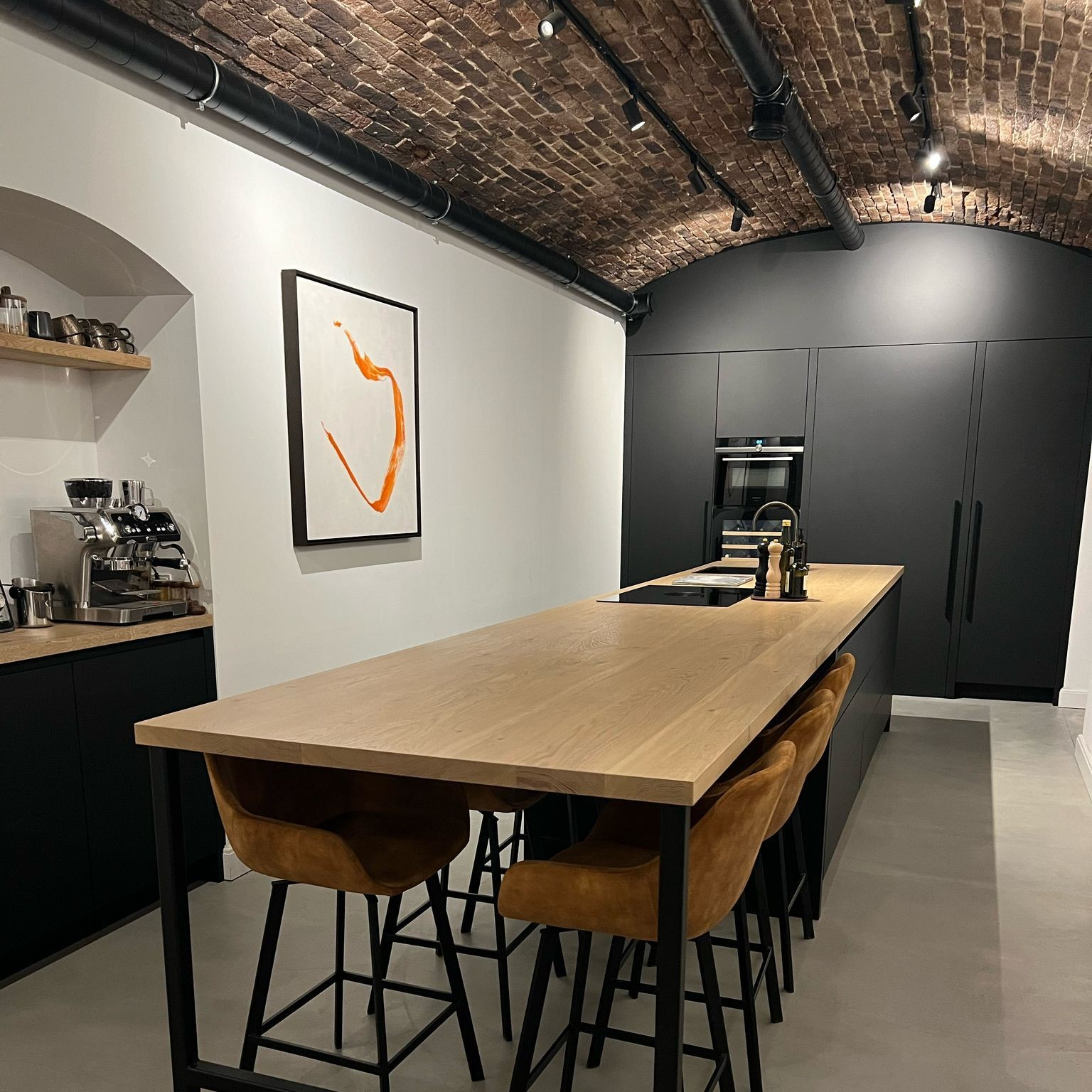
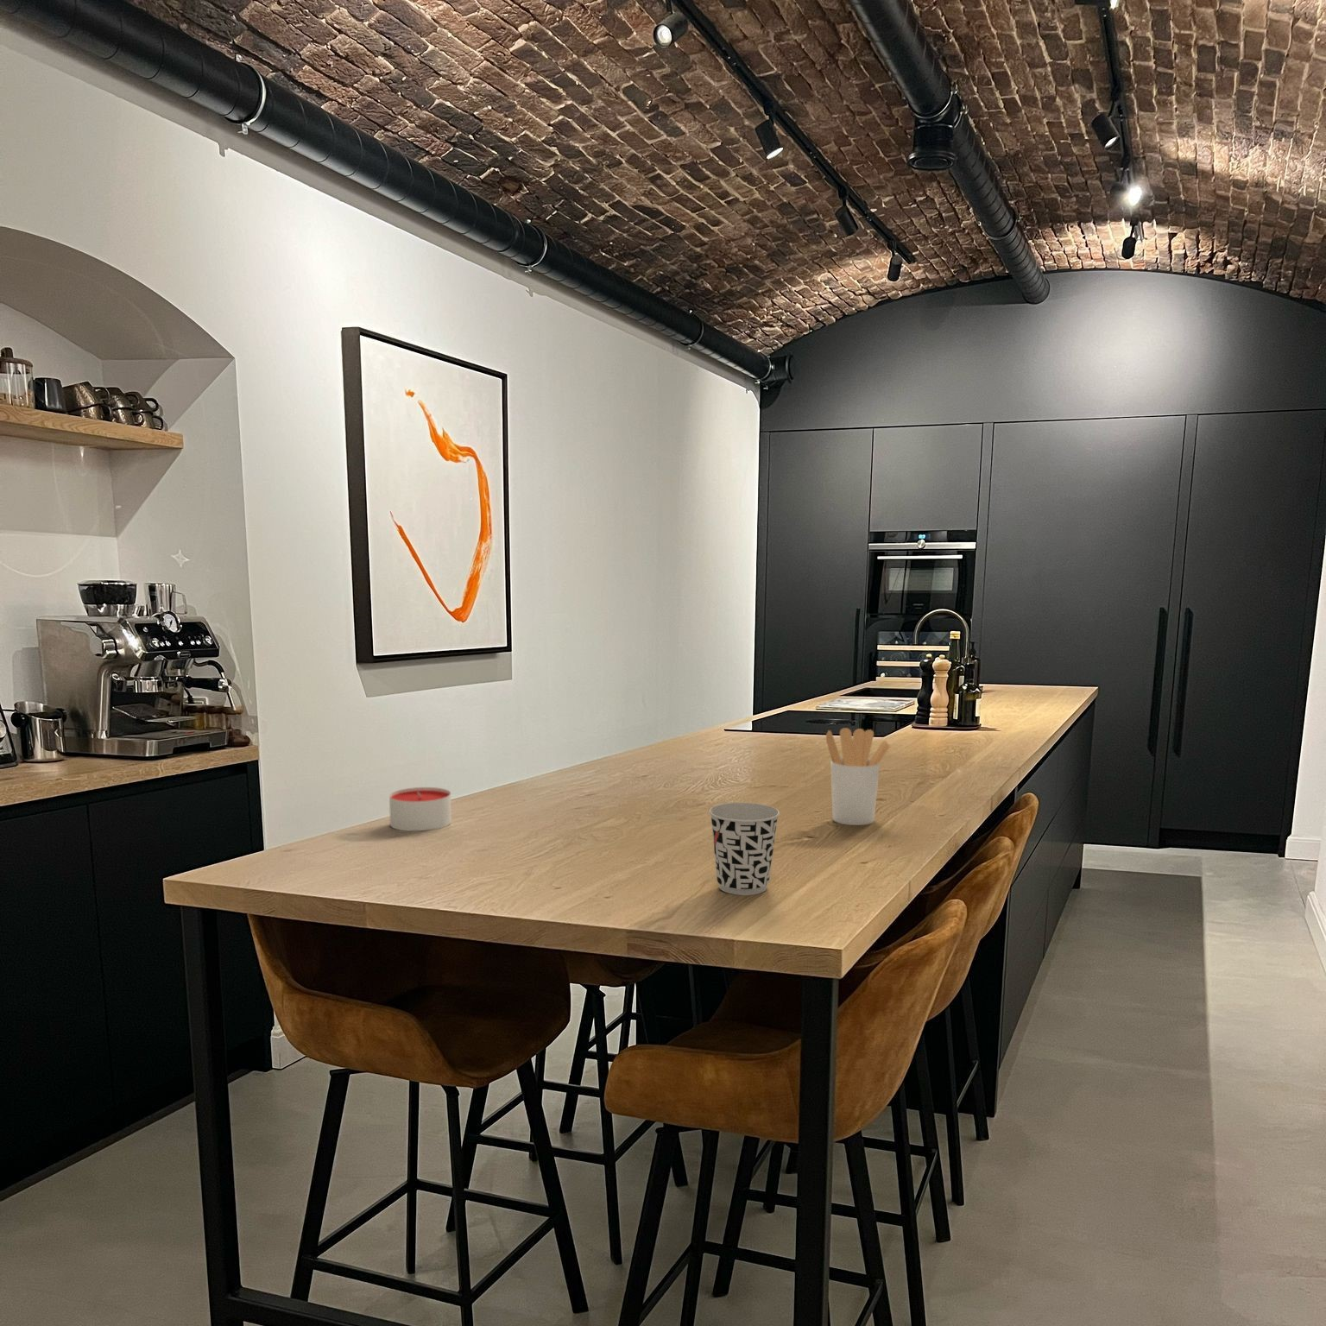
+ utensil holder (855, 773)
+ cup (743, 849)
+ candle (420, 807)
